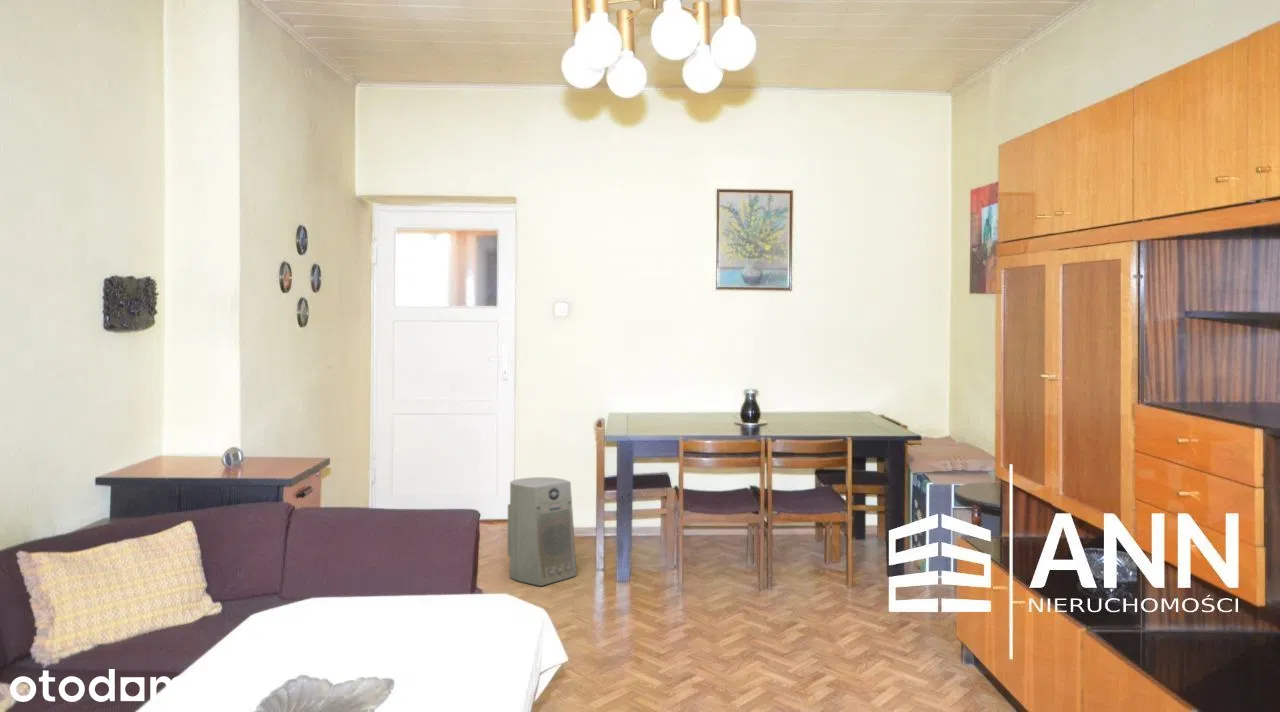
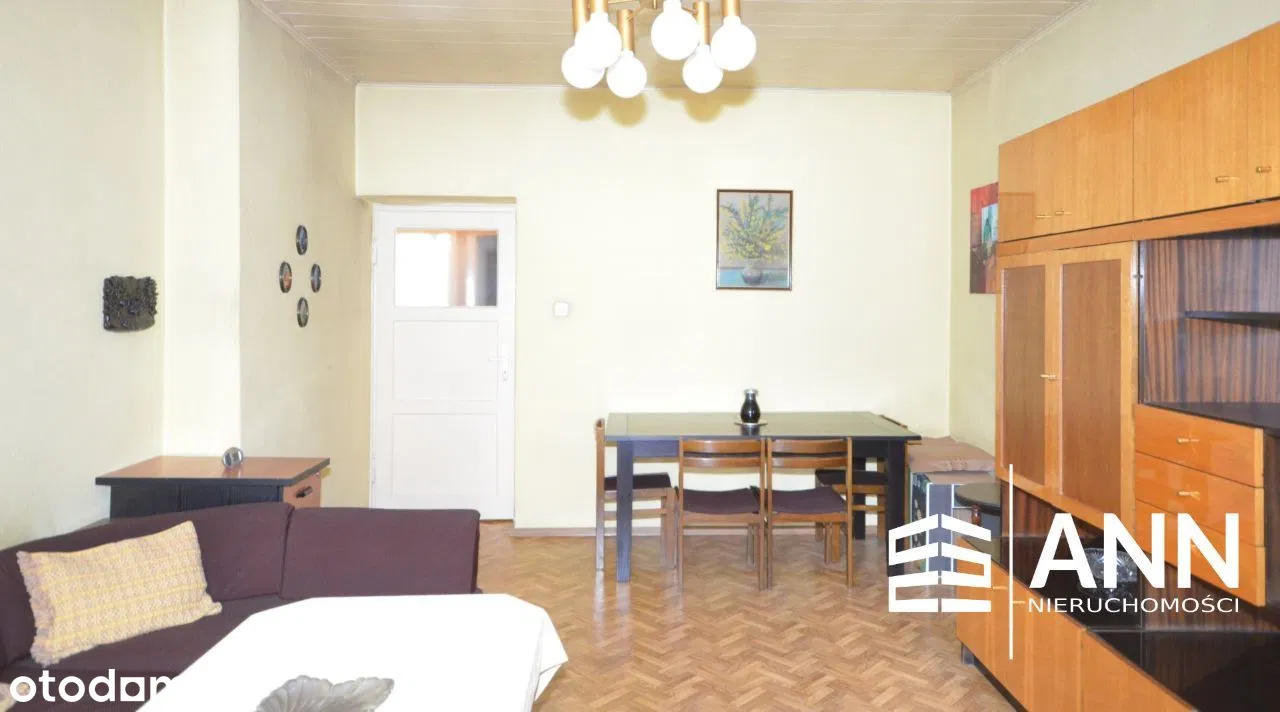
- fan (537, 527)
